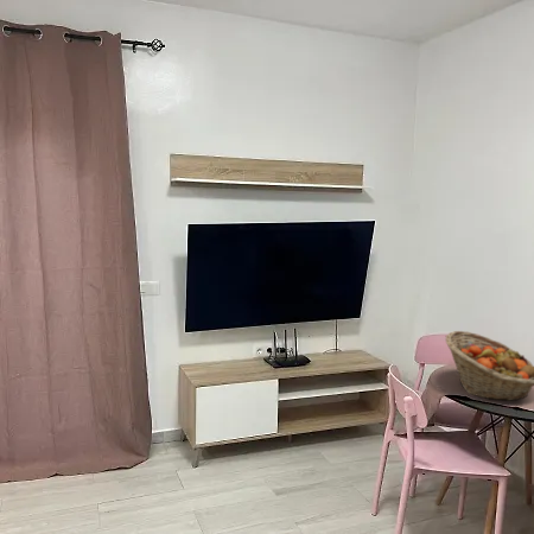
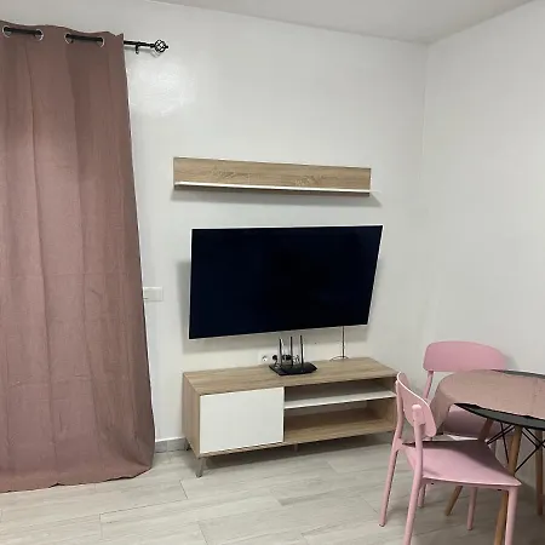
- fruit basket (490, 363)
